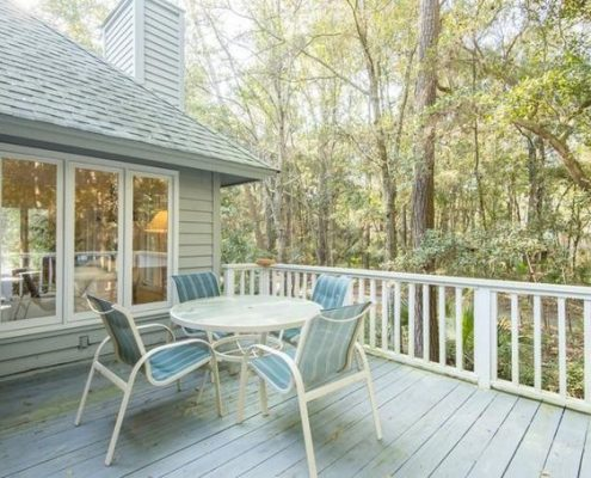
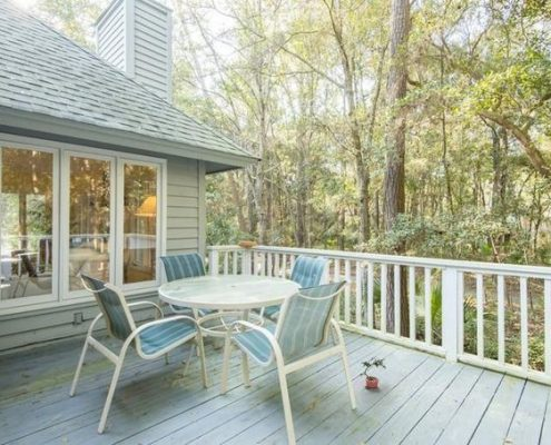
+ potted plant (376, 366)
